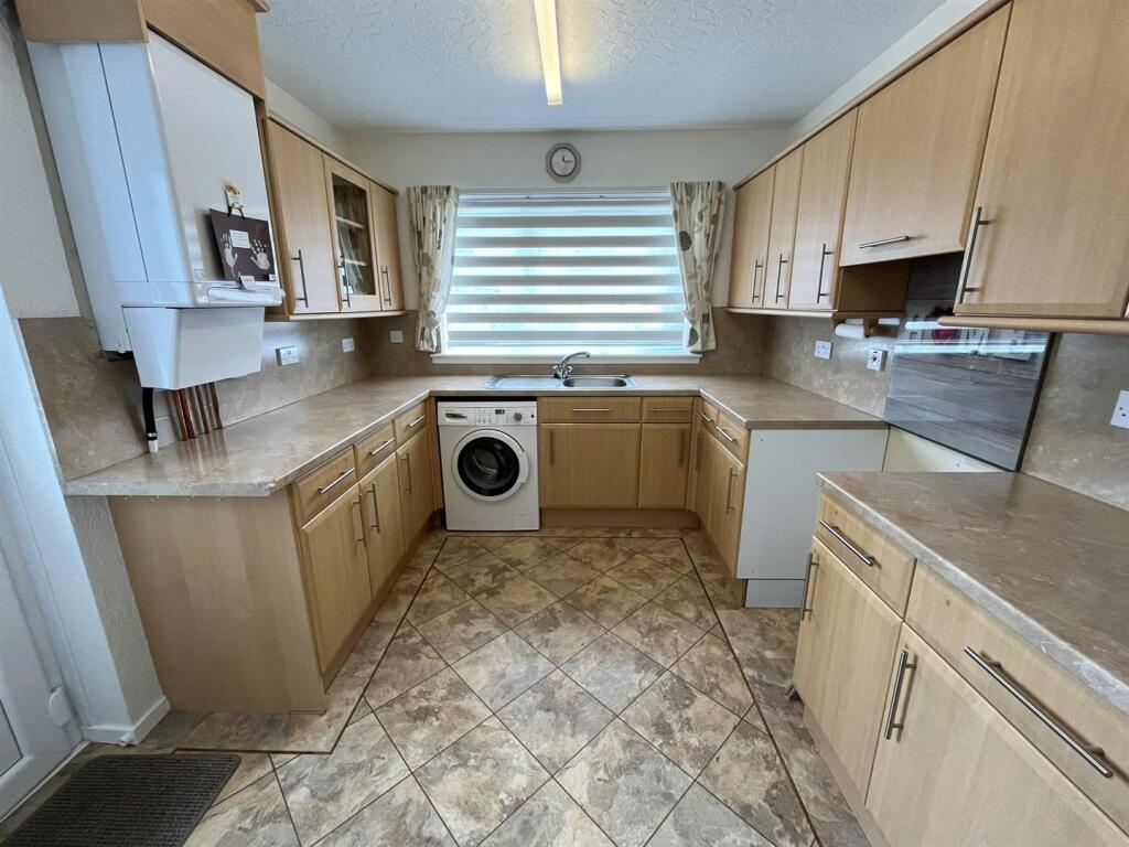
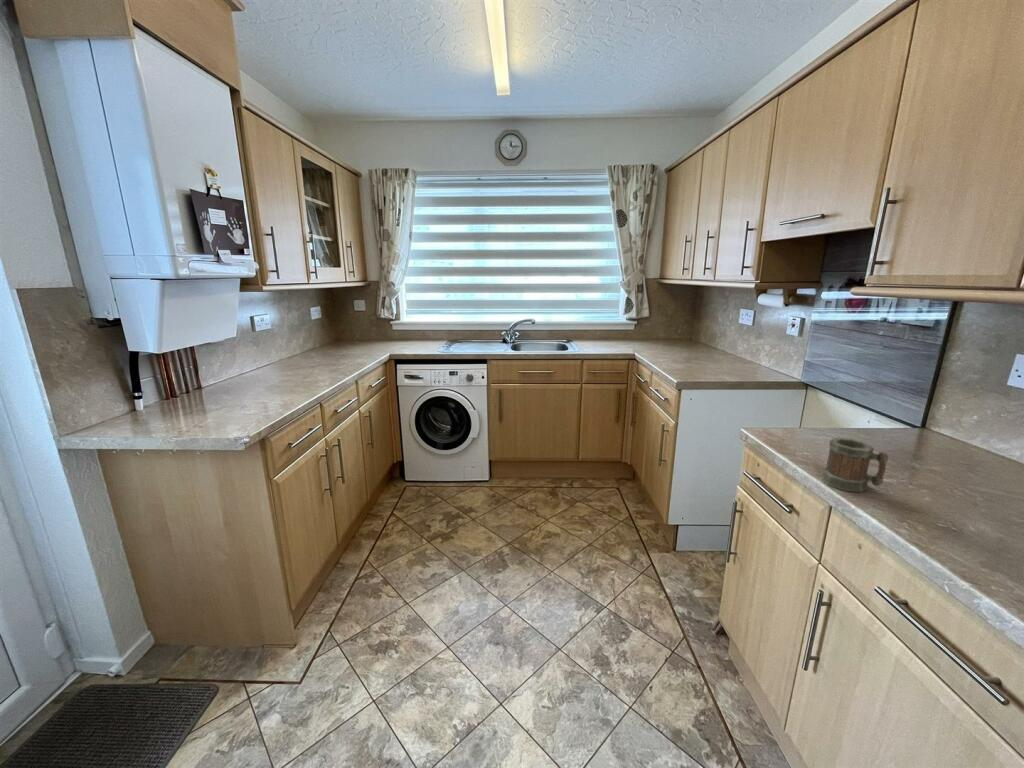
+ mug (853, 464)
